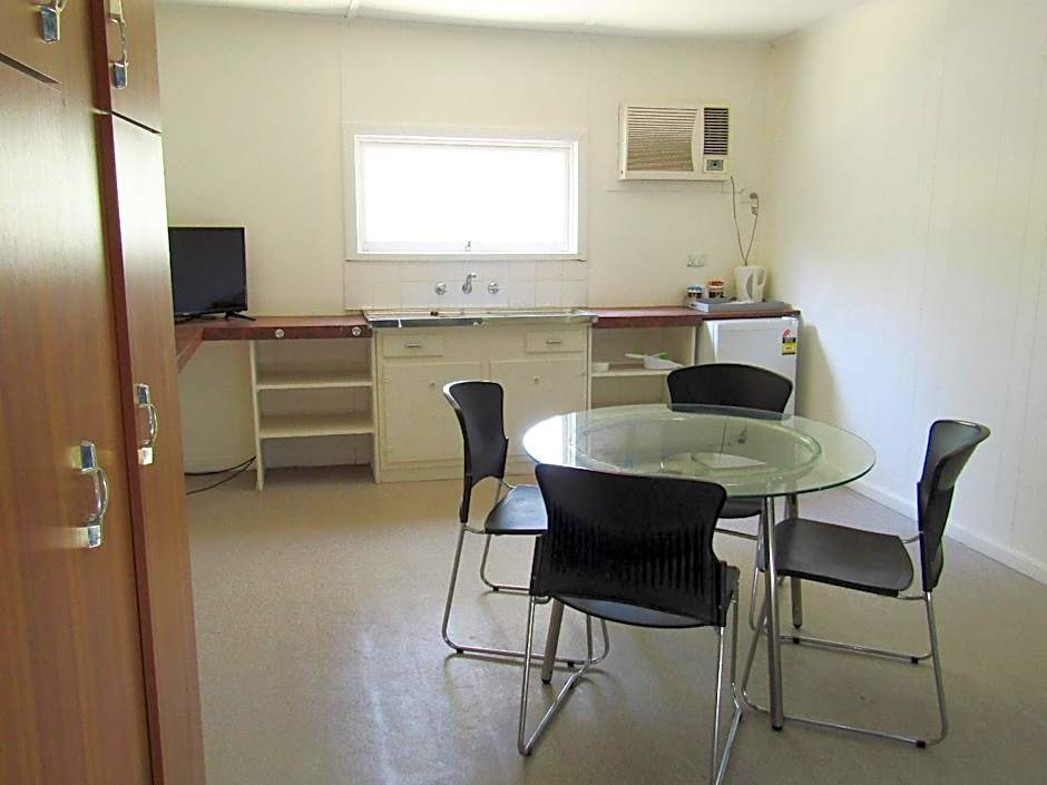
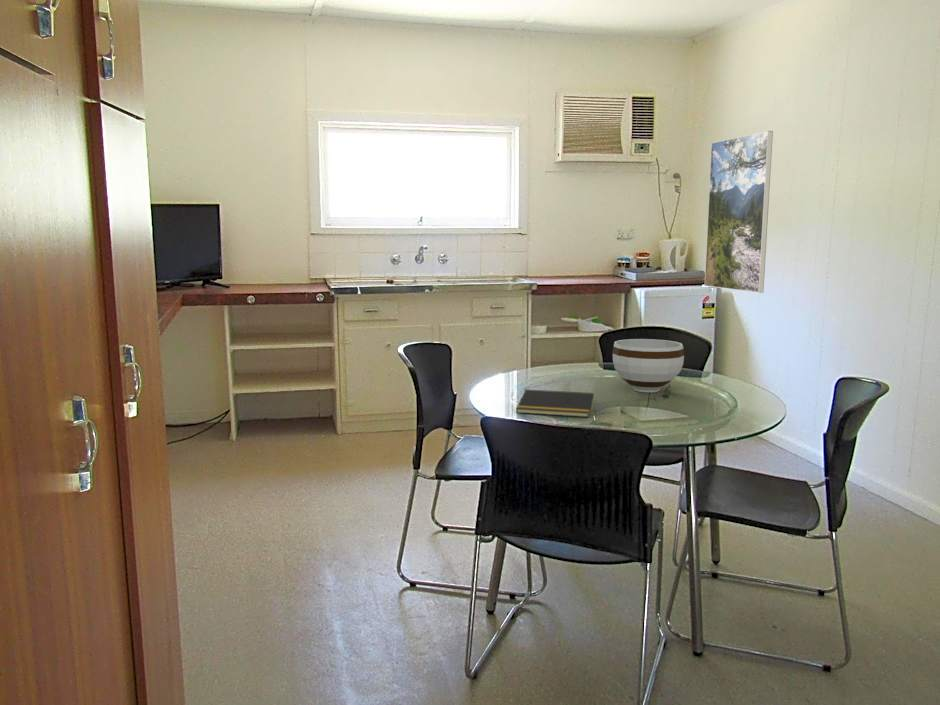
+ notepad (555, 402)
+ bowl (647, 366)
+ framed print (736, 214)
